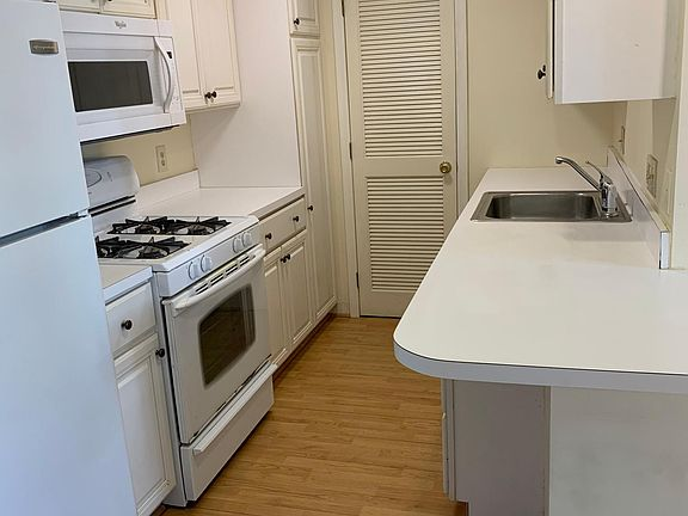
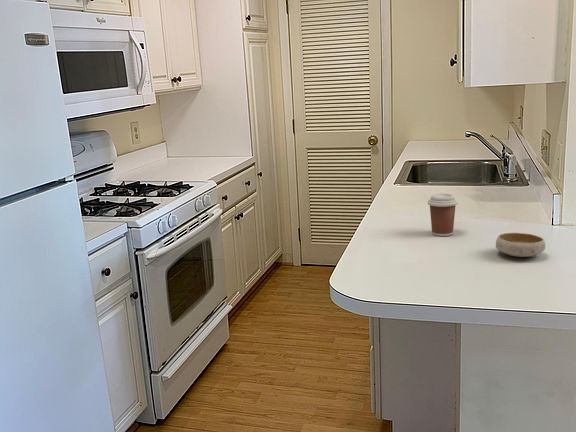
+ coffee cup (442, 214)
+ bowl (519, 245)
